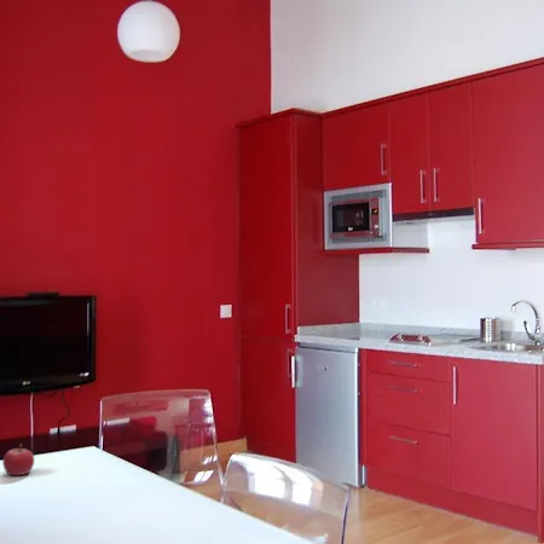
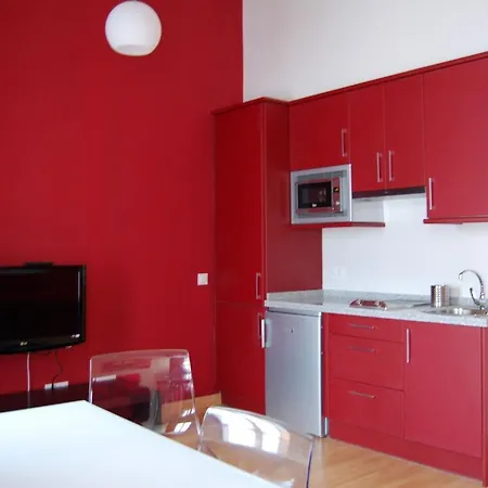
- fruit (18, 458)
